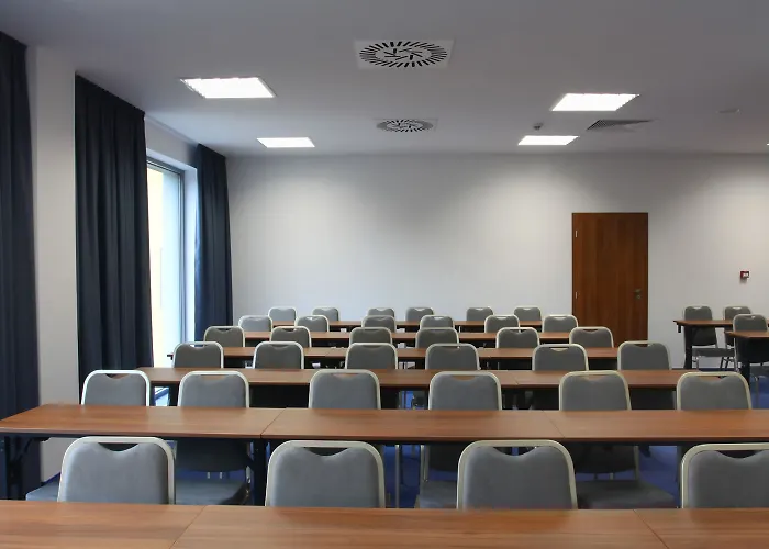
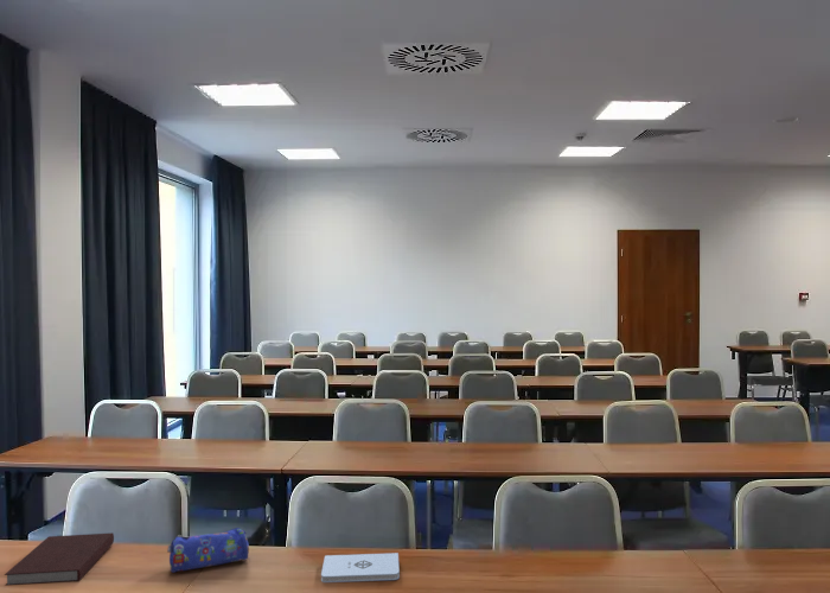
+ notepad (360, 567)
+ pencil case (209, 548)
+ notebook (63, 557)
